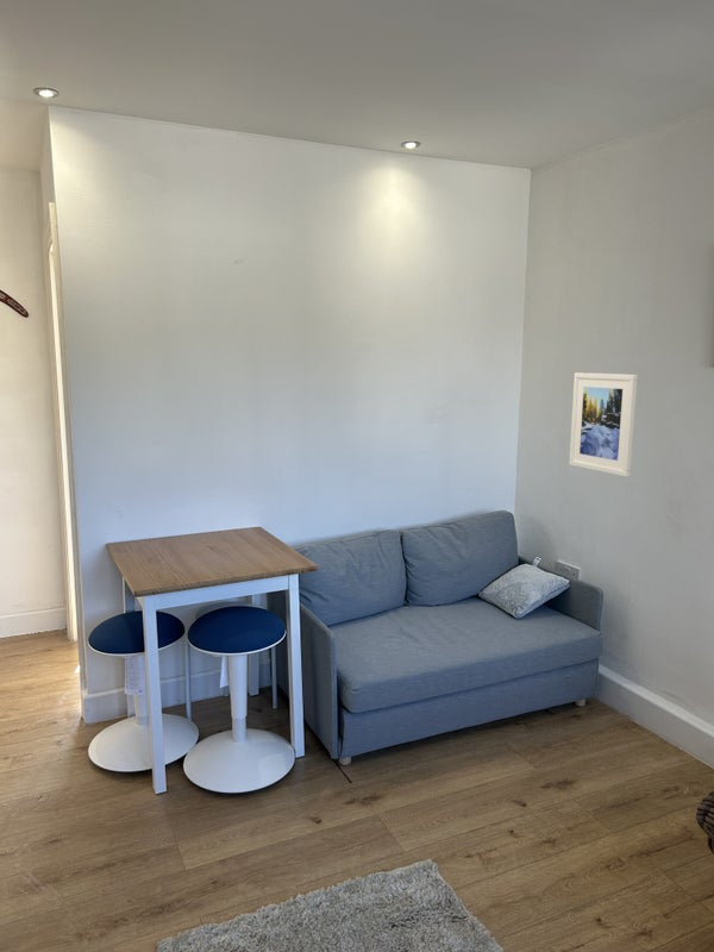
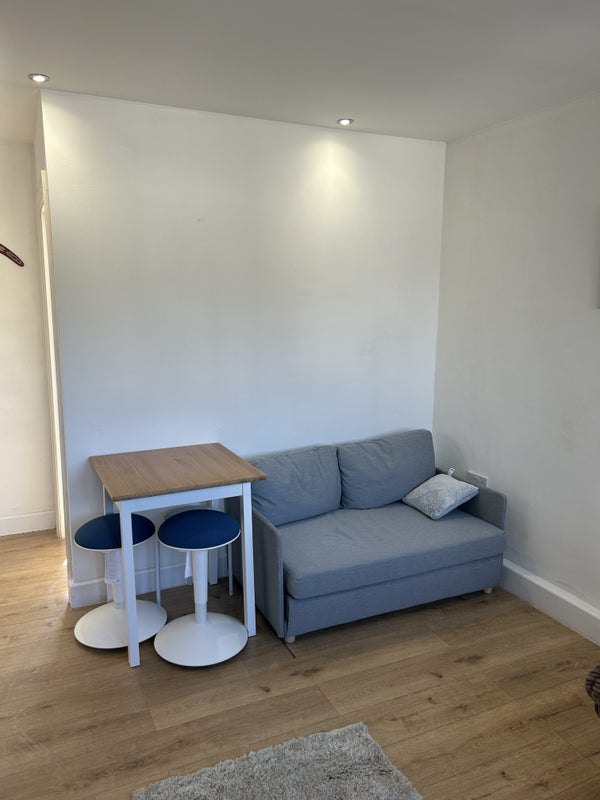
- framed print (601, 422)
